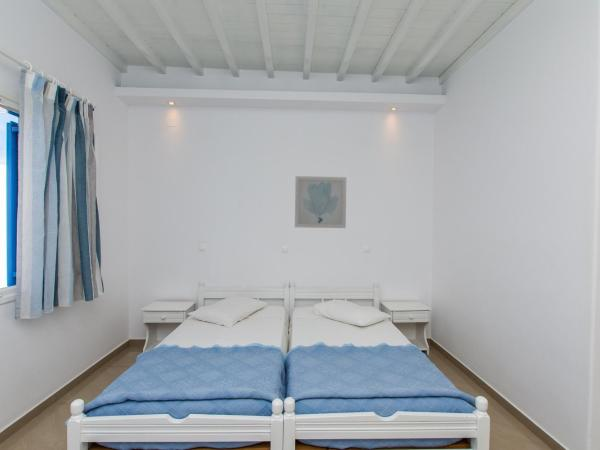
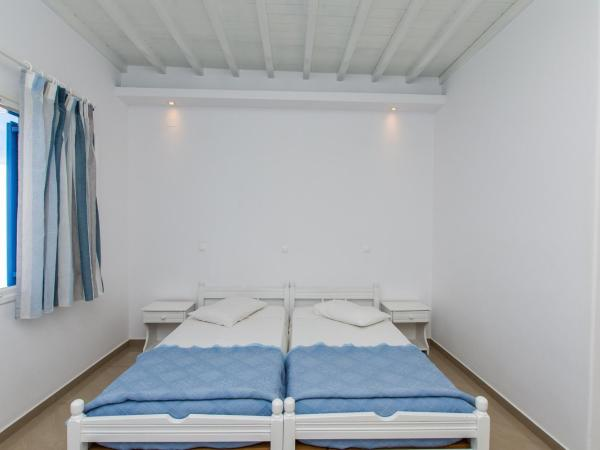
- wall art (320, 202)
